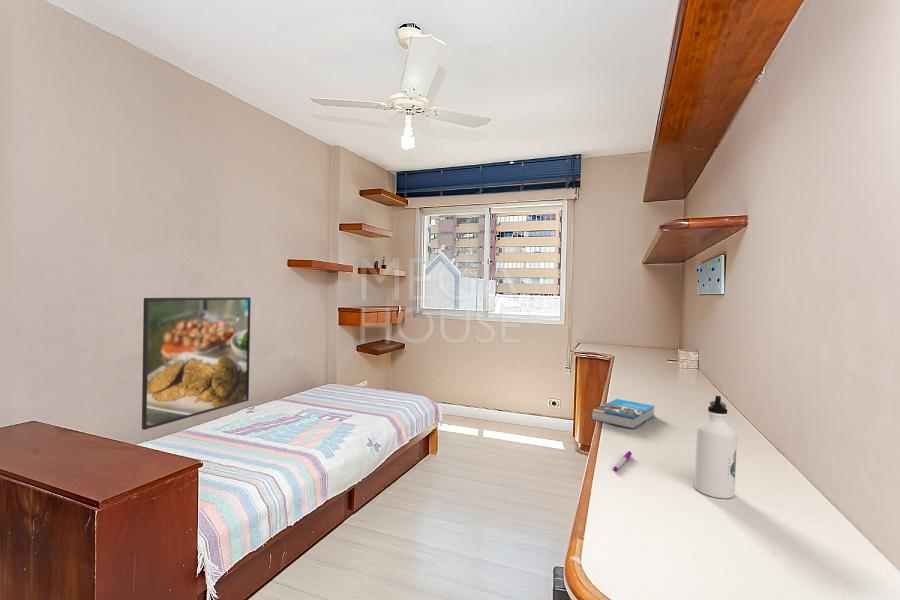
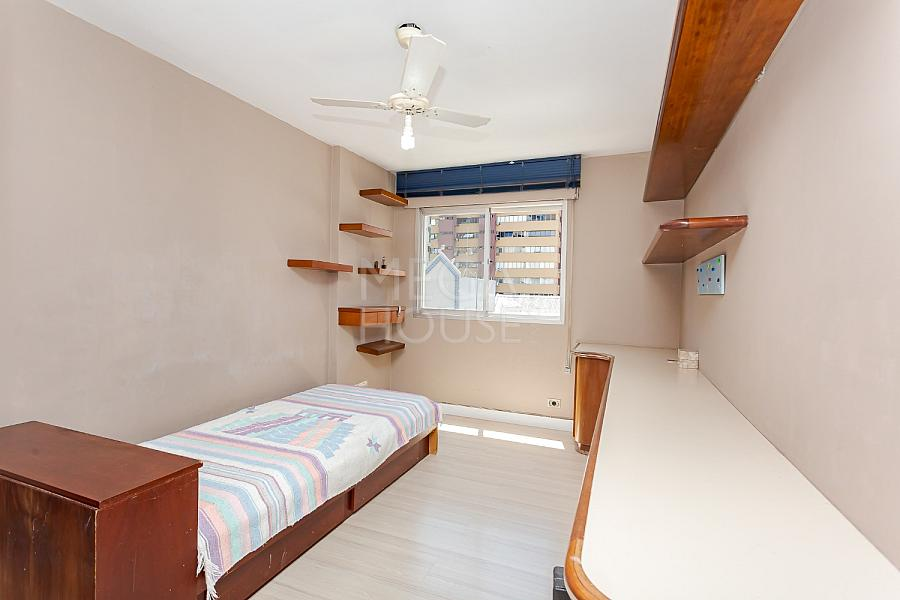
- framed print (202, 355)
- book (623, 412)
- water bottle (716, 441)
- pen (622, 460)
